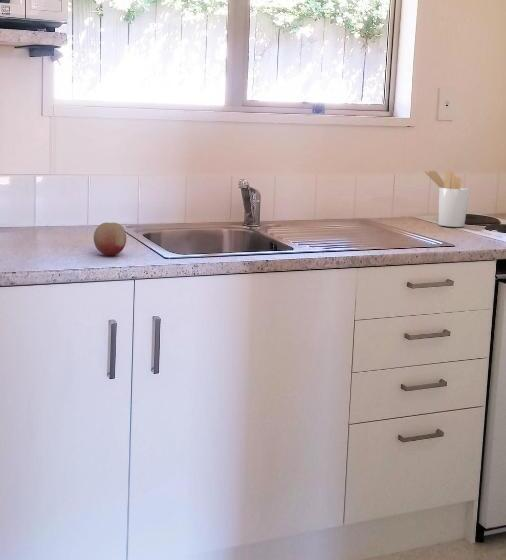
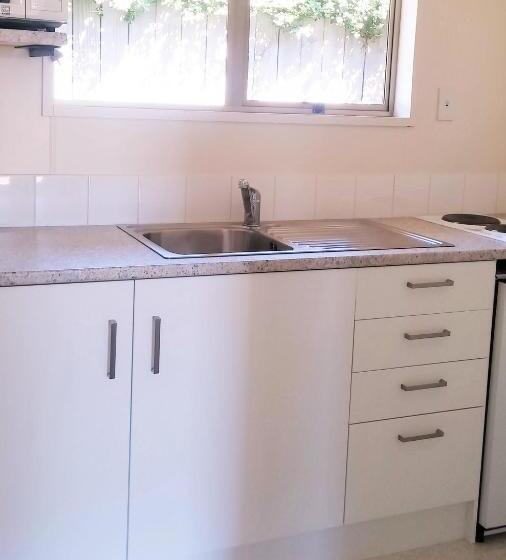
- fruit (109, 238)
- utensil holder (445, 197)
